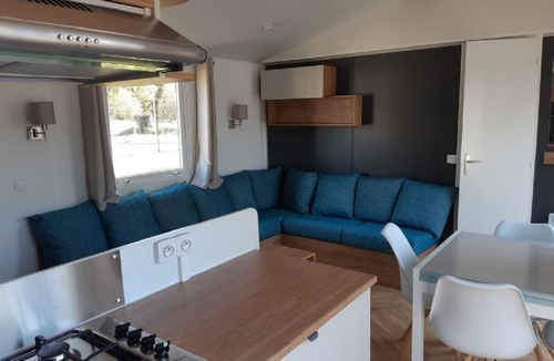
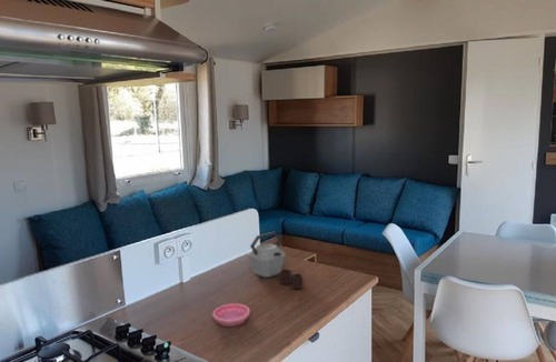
+ kettle (278, 258)
+ saucer (231, 315)
